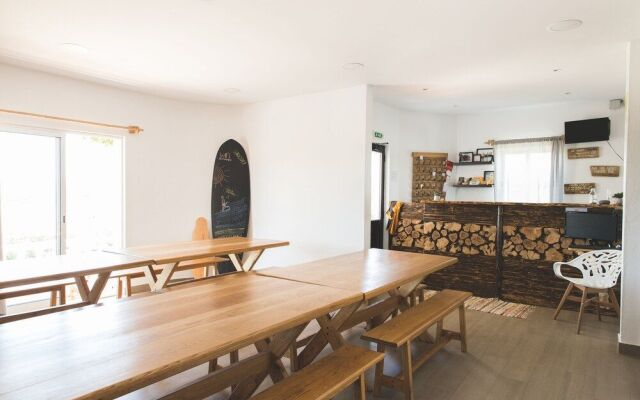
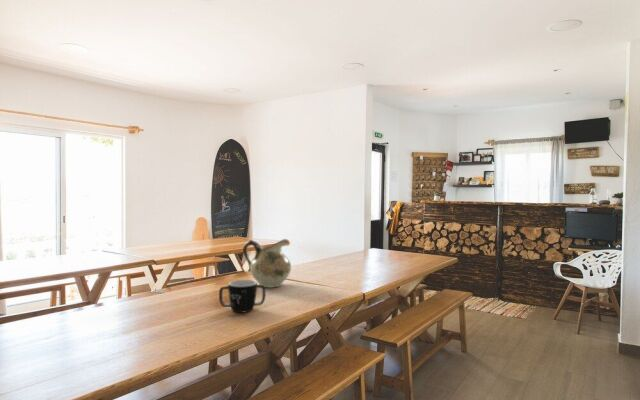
+ pitcher (269, 262)
+ mug (242, 296)
